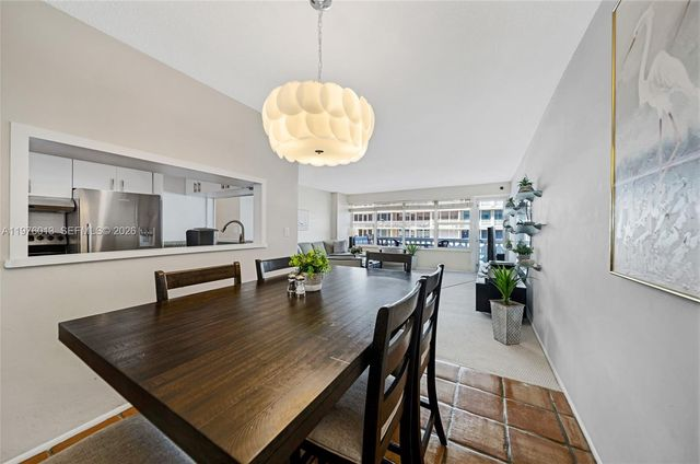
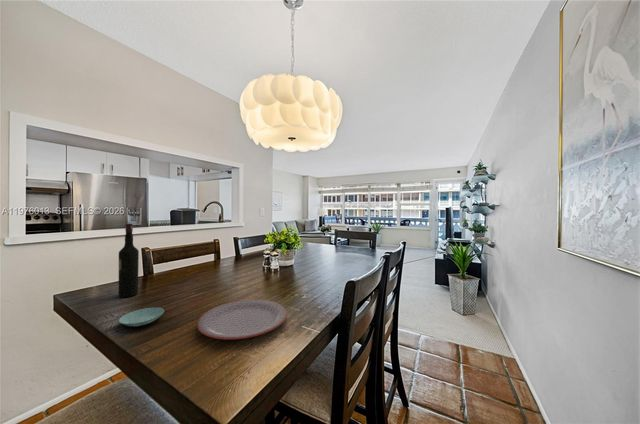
+ plate (244, 318)
+ saucer (142, 318)
+ wine bottle (128, 259)
